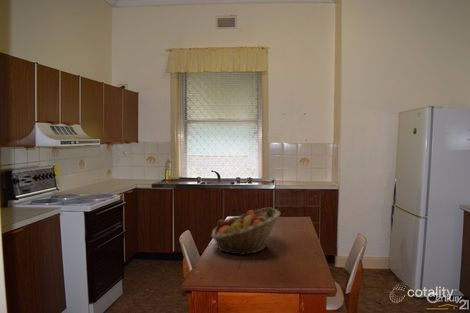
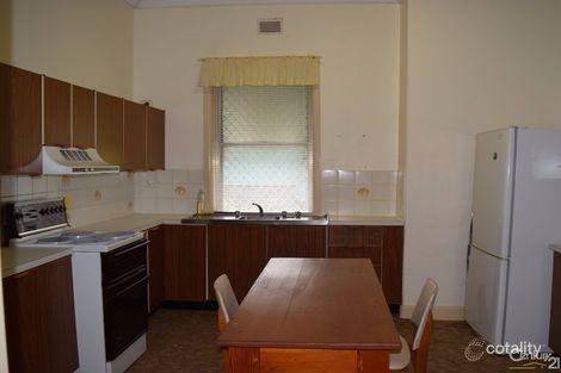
- fruit basket (245, 228)
